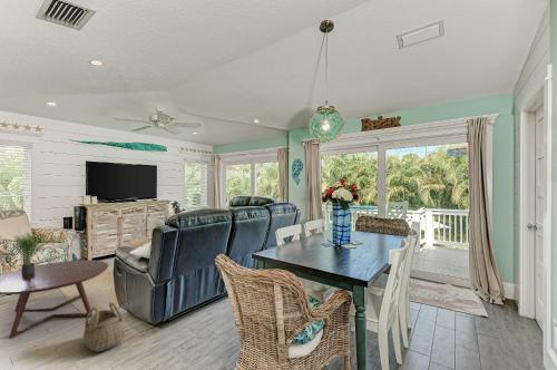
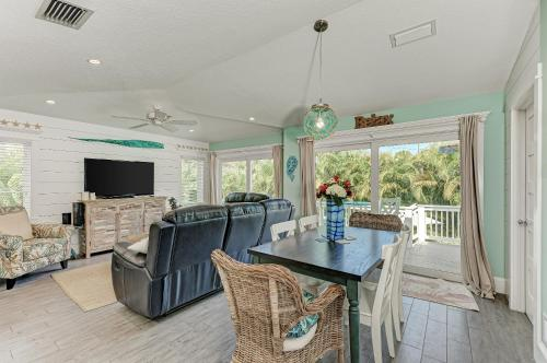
- basket (104, 323)
- potted plant (31, 249)
- coffee table (52, 289)
